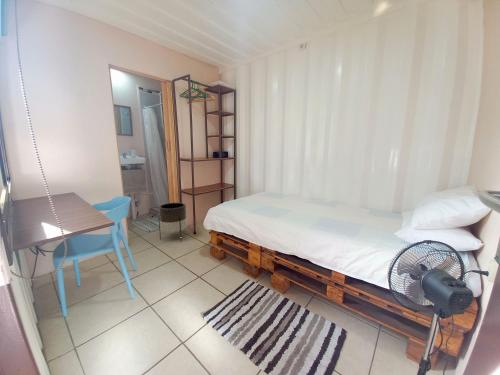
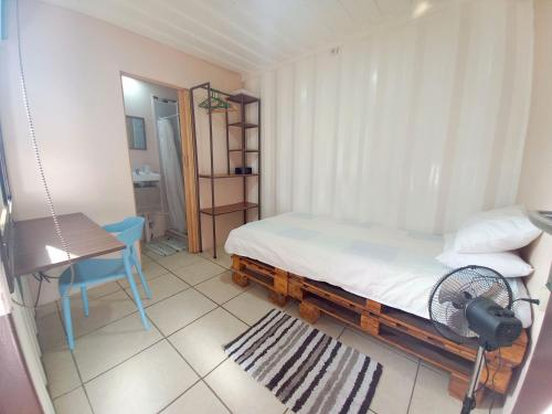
- planter (173, 222)
